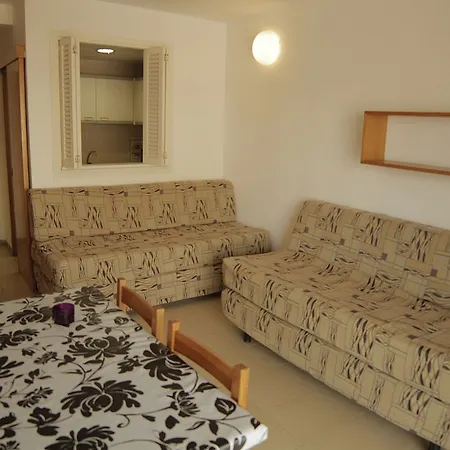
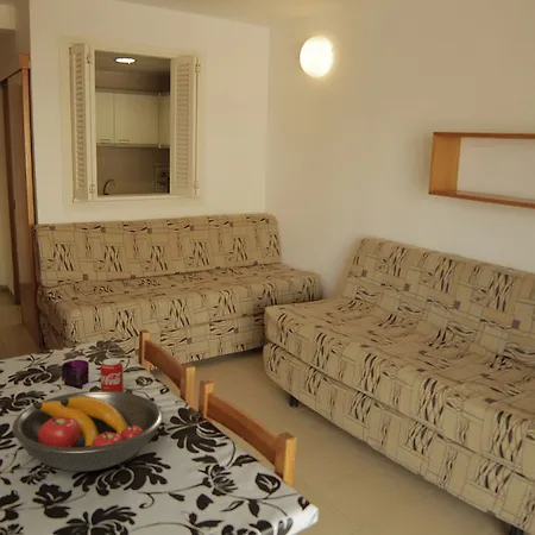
+ fruit bowl (89, 430)
+ beverage can (112, 380)
